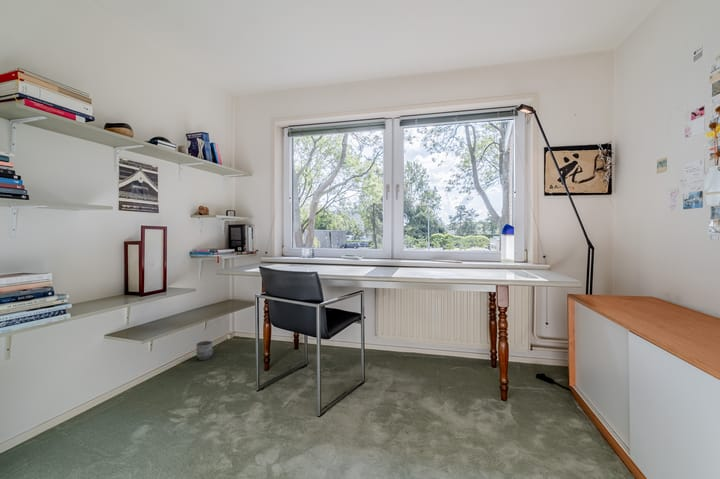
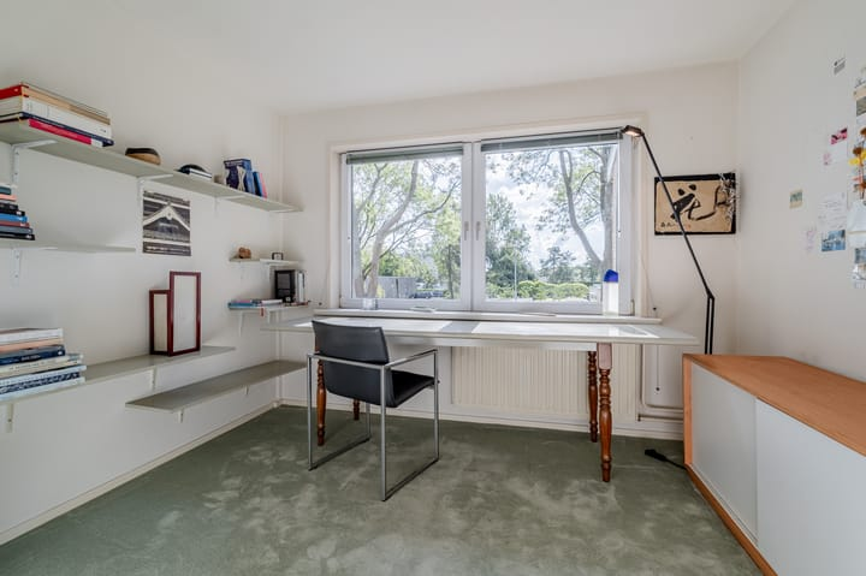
- planter (204, 350)
